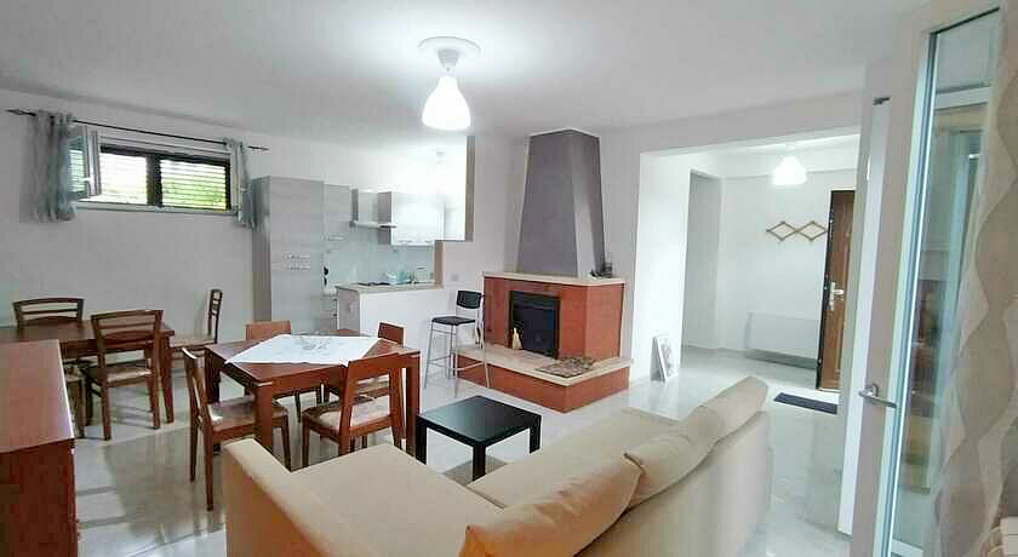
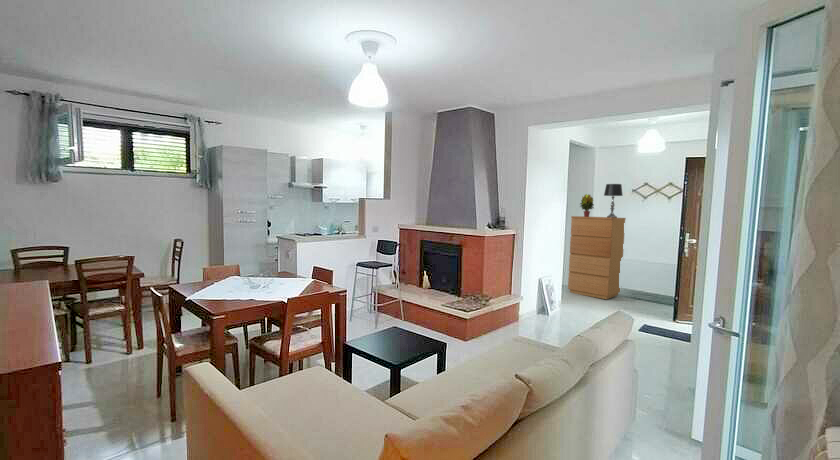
+ potted plant (586, 205)
+ table lamp (612, 200)
+ dresser (596, 255)
